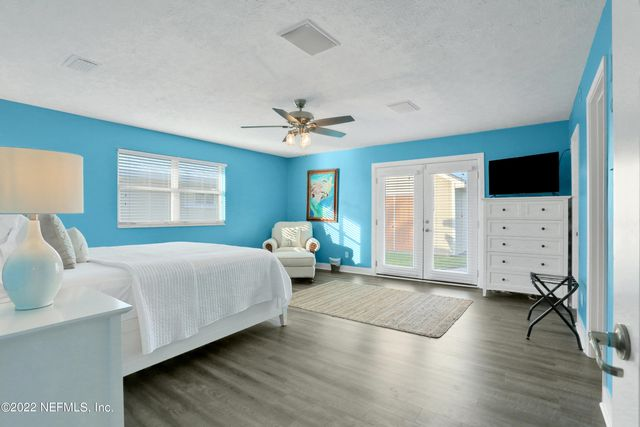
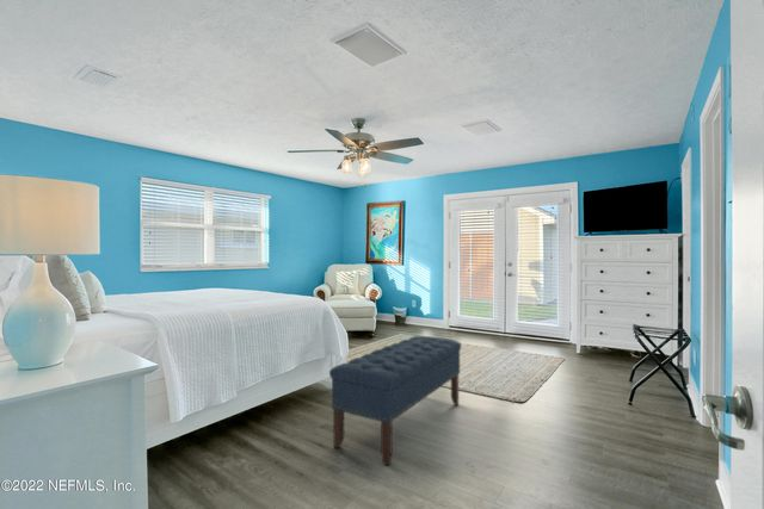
+ bench (403, 385)
